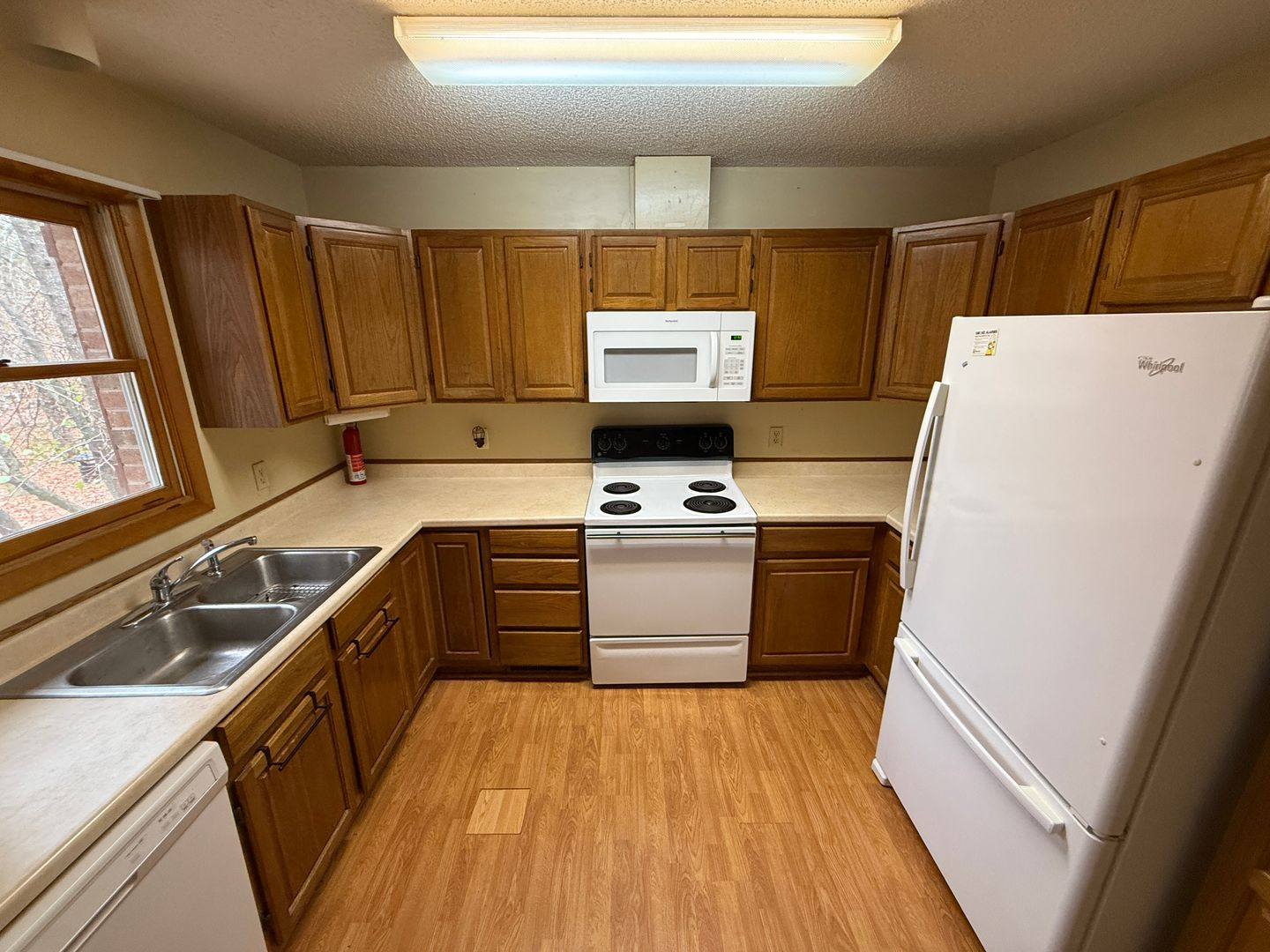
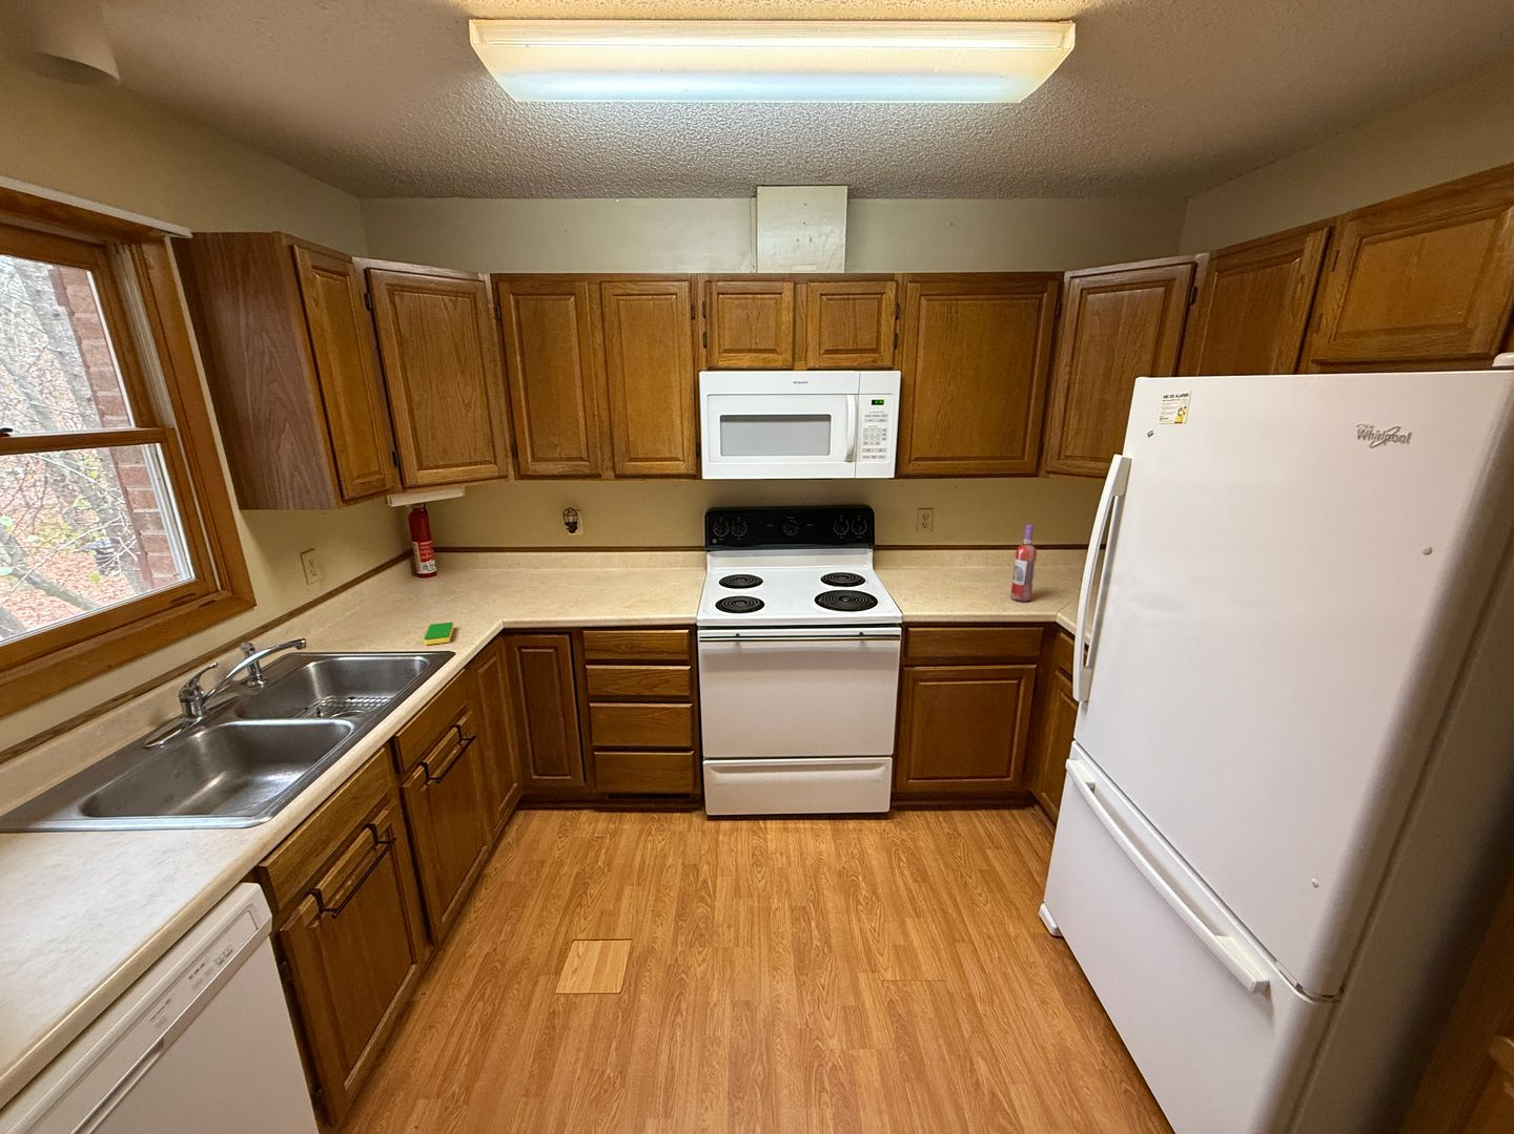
+ wine bottle (1024, 562)
+ dish sponge (439, 633)
